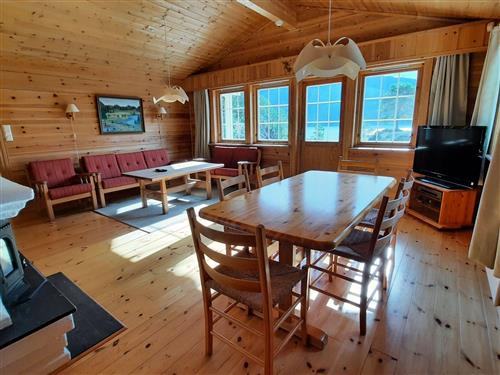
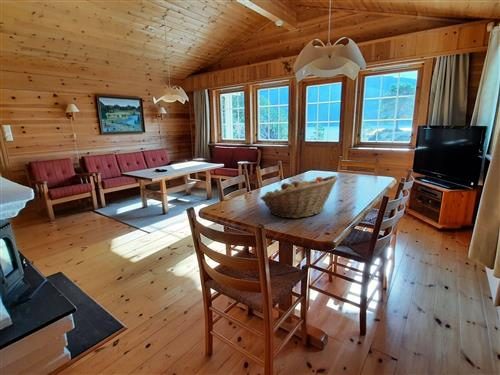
+ fruit basket (299, 193)
